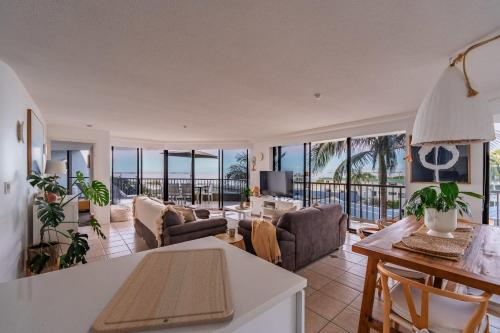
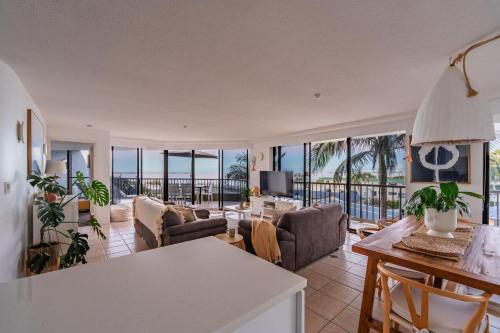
- chopping board (179, 276)
